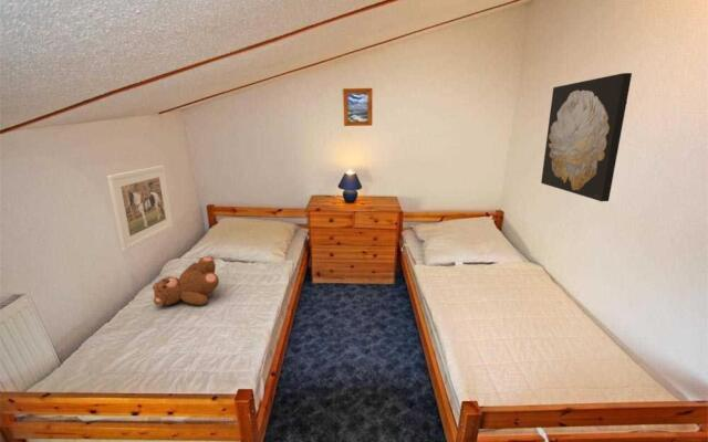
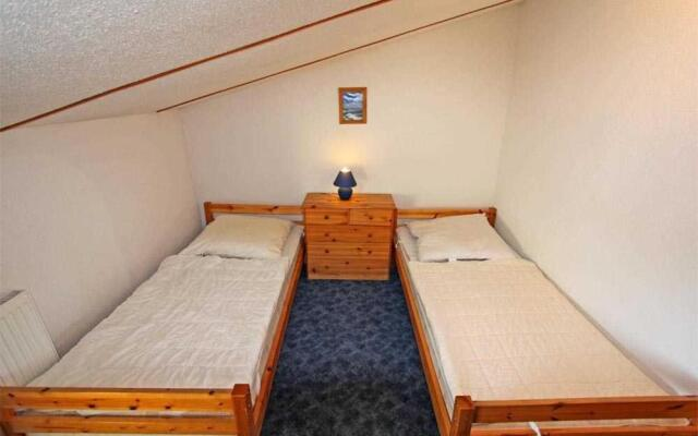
- wall art (577, 138)
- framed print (144, 204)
- teddy bear (186, 281)
